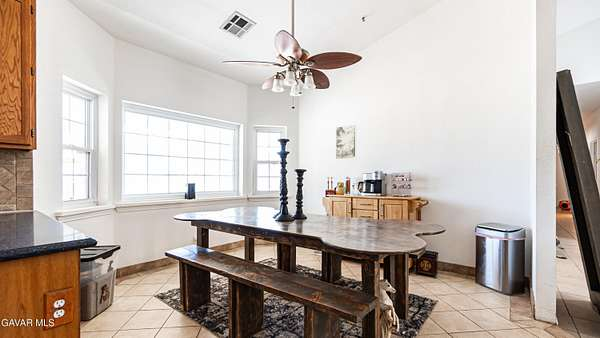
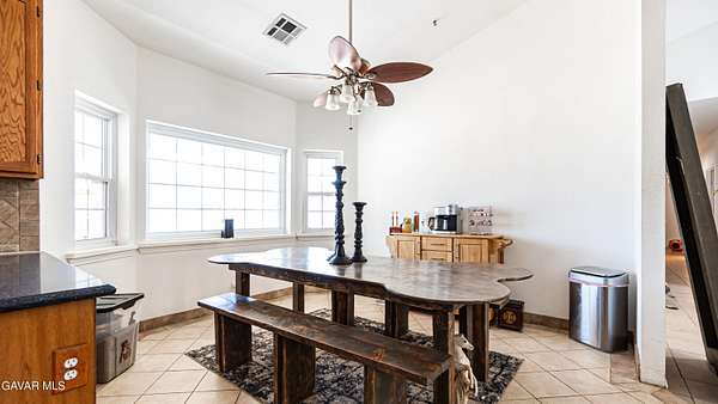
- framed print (346, 142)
